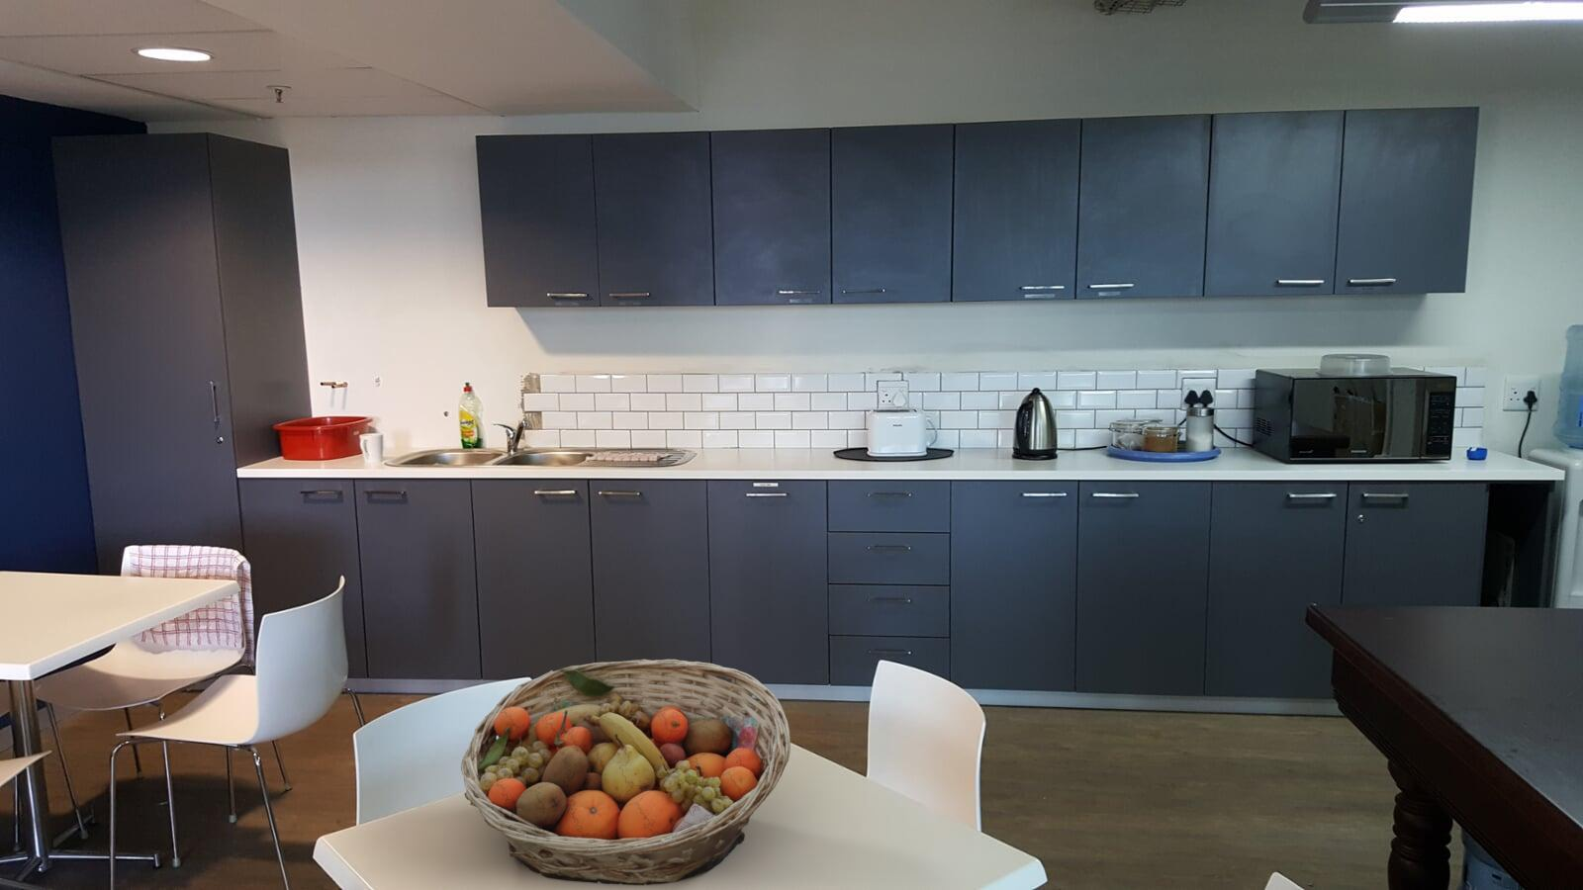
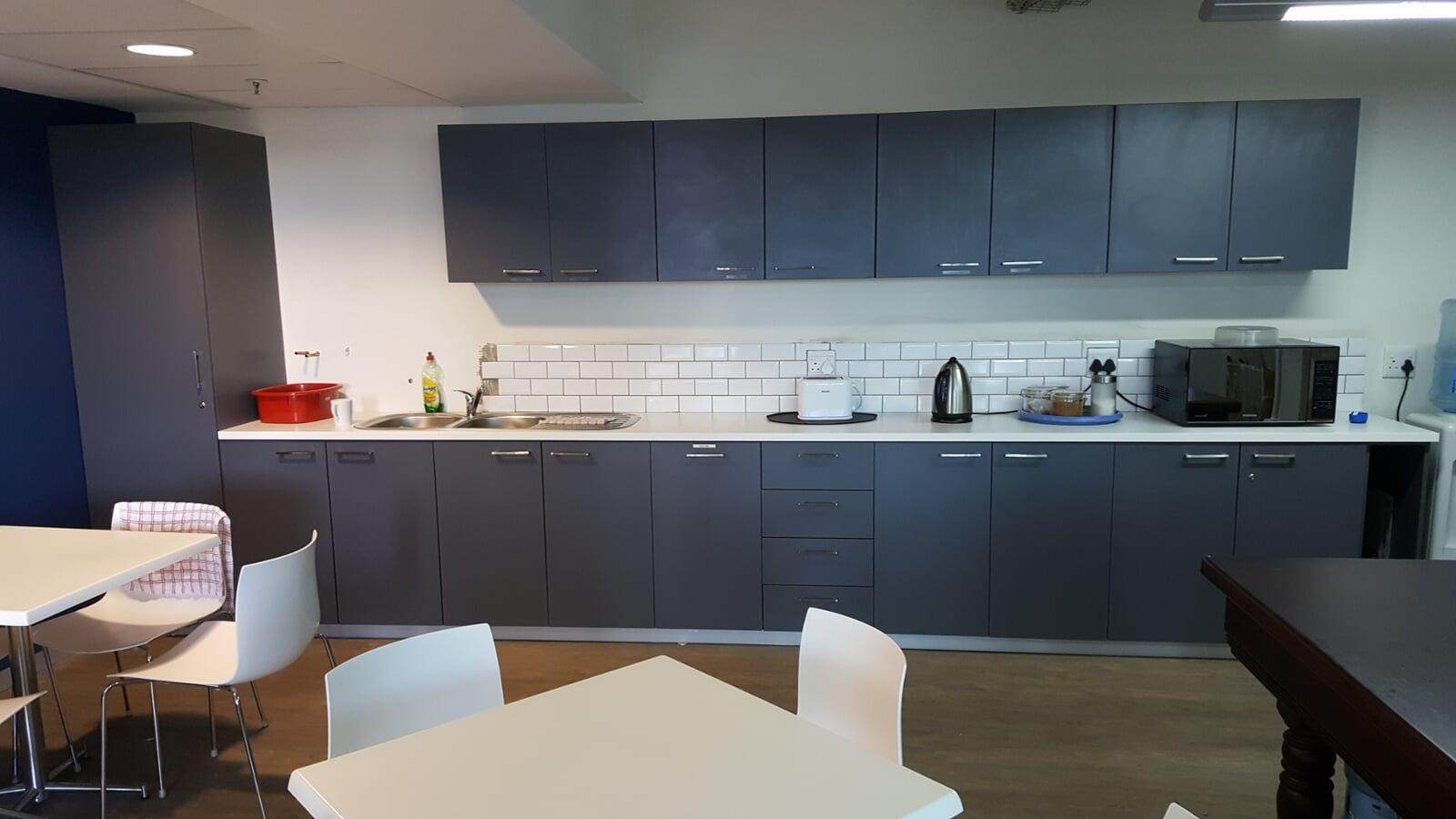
- fruit basket (628, 765)
